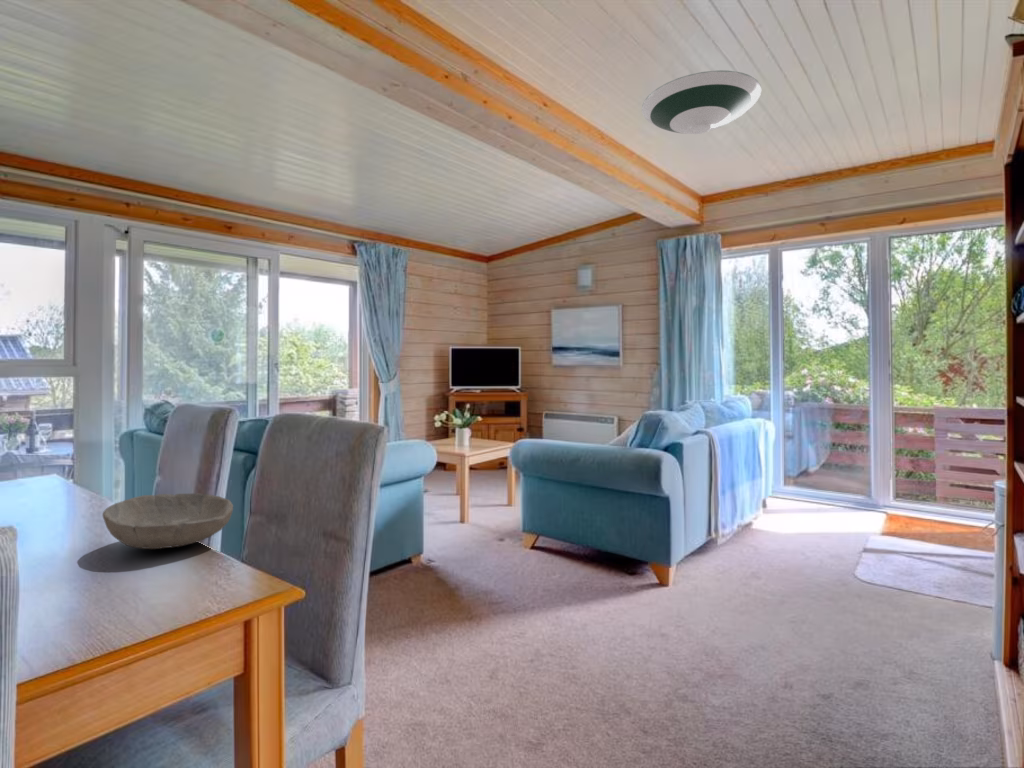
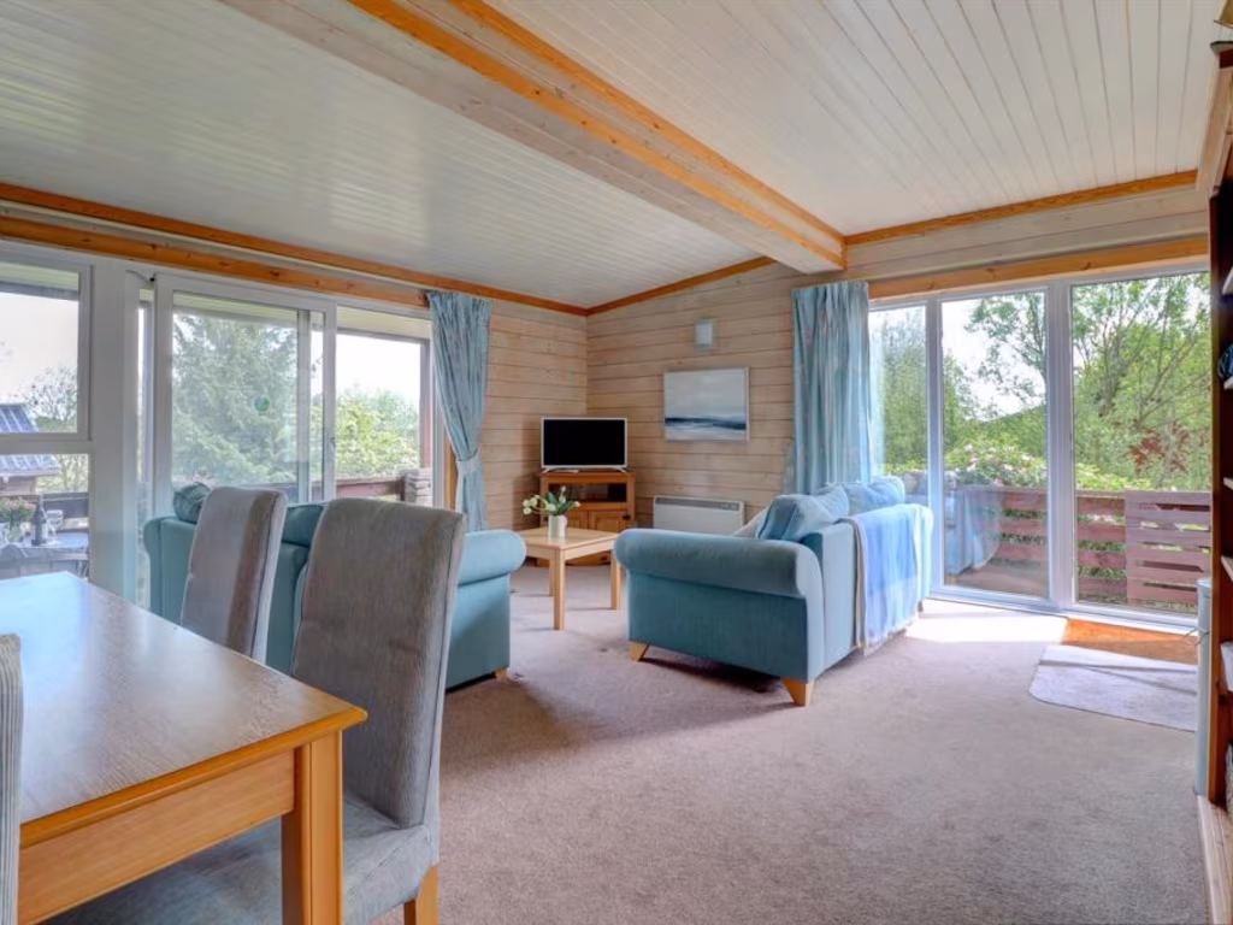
- bowl (172, 521)
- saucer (699, 116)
